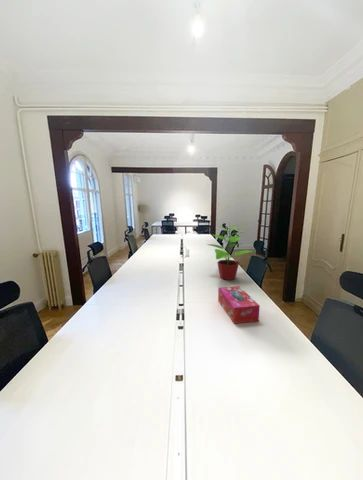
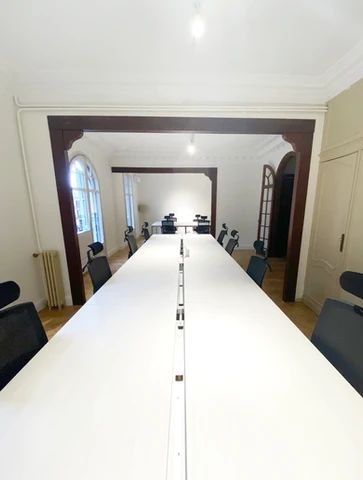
- tissue box (236, 302)
- potted plant (228, 252)
